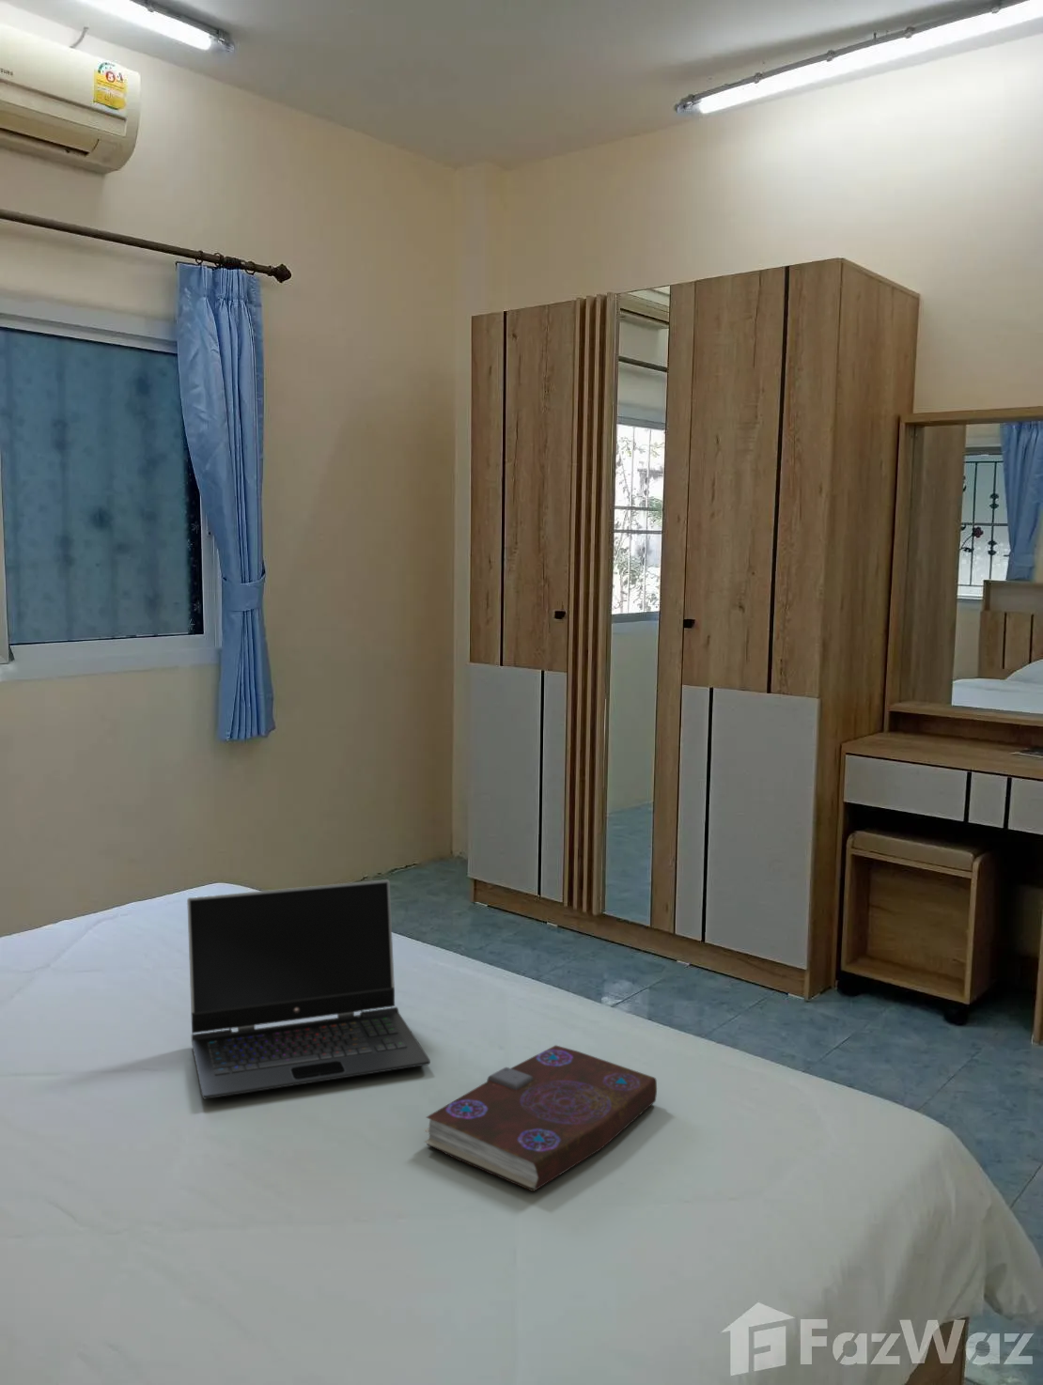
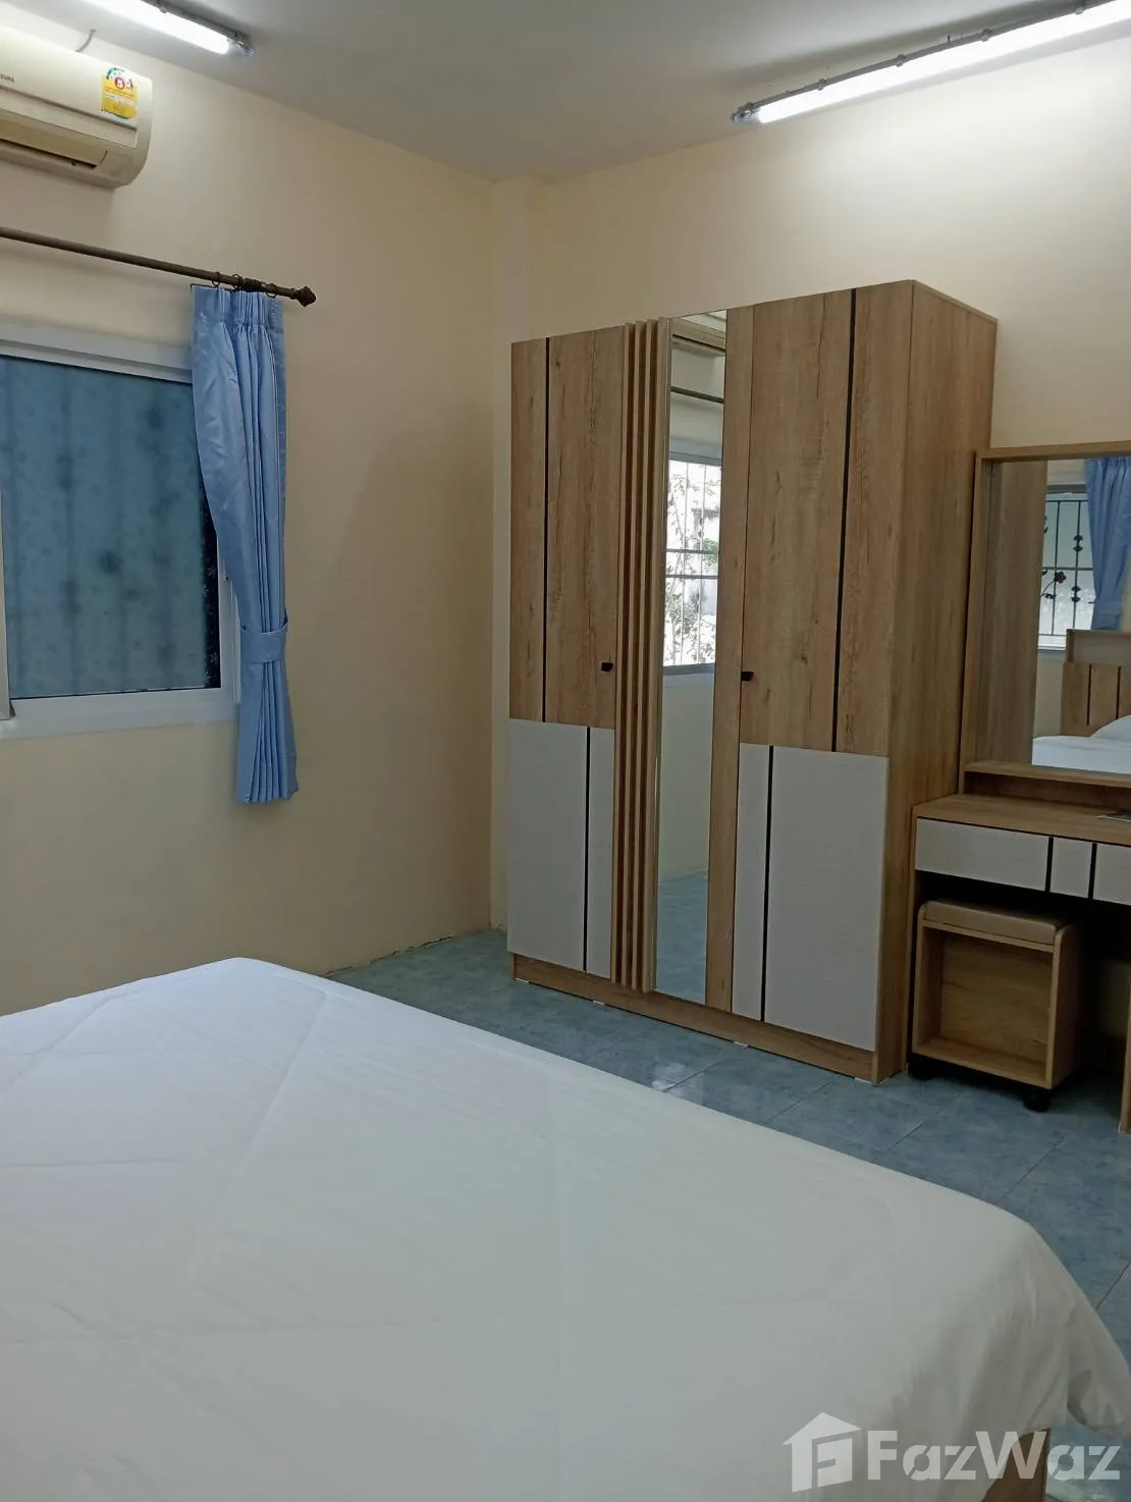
- book (545, 1109)
- laptop computer (305, 982)
